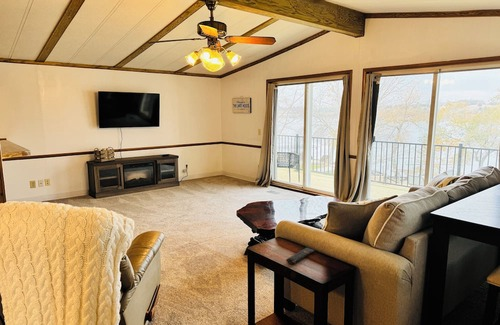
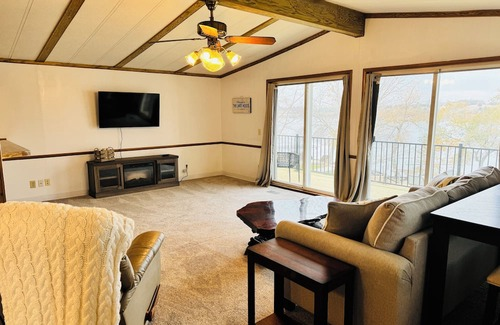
- remote control (300, 255)
